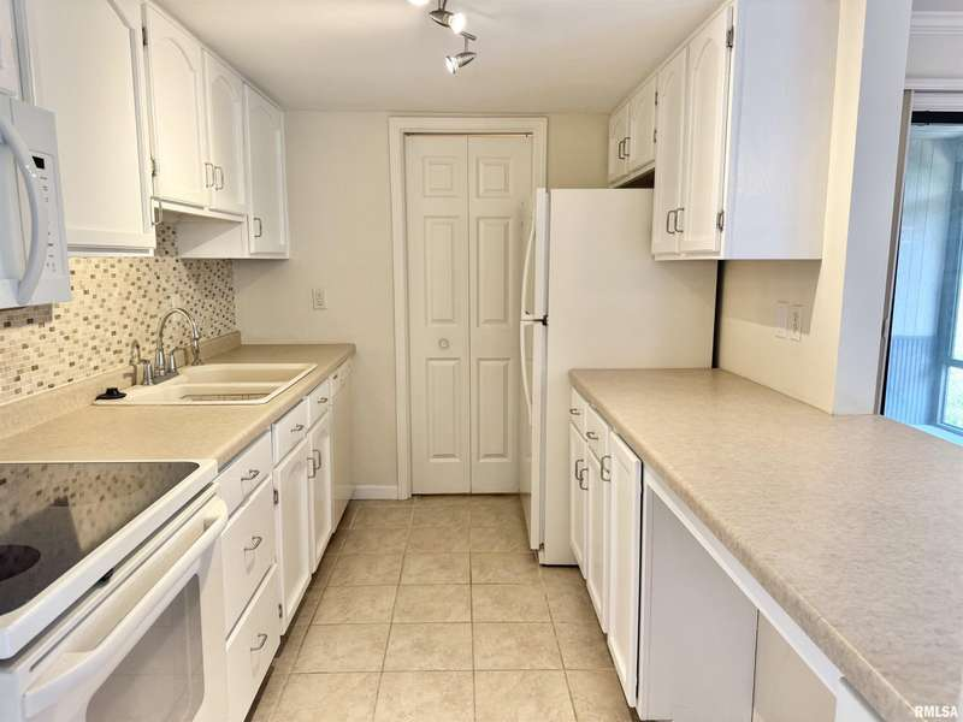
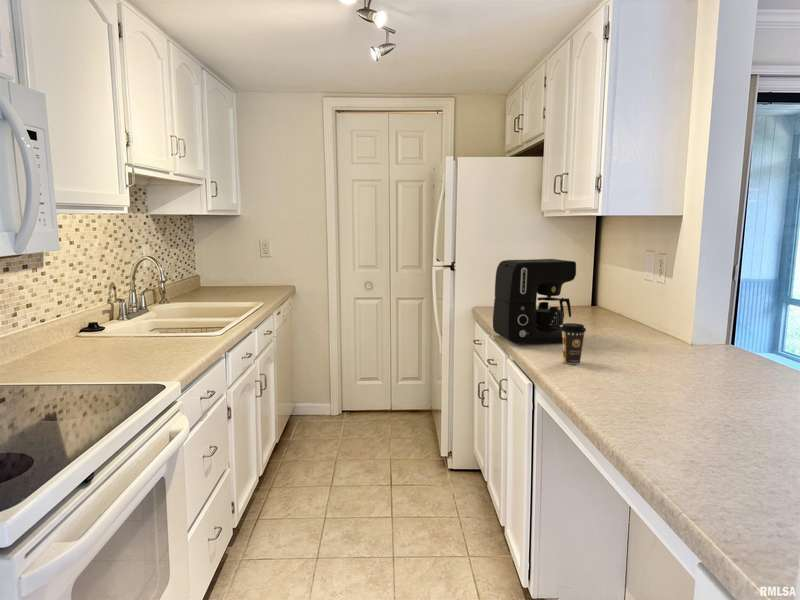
+ coffee cup (572, 343)
+ coffee maker (537, 298)
